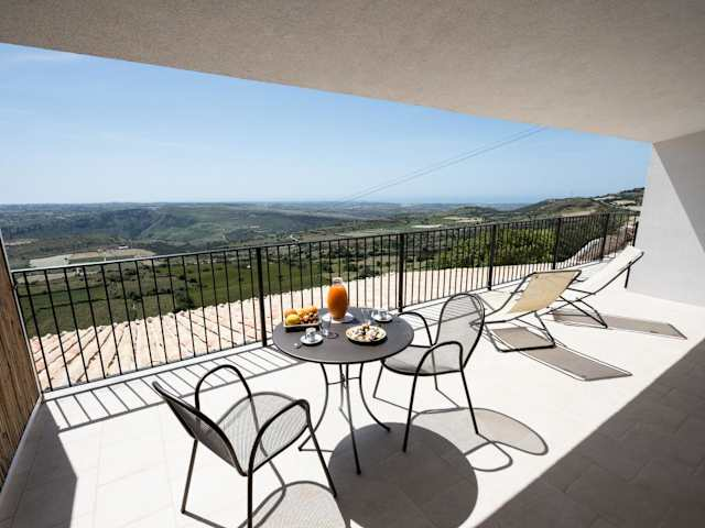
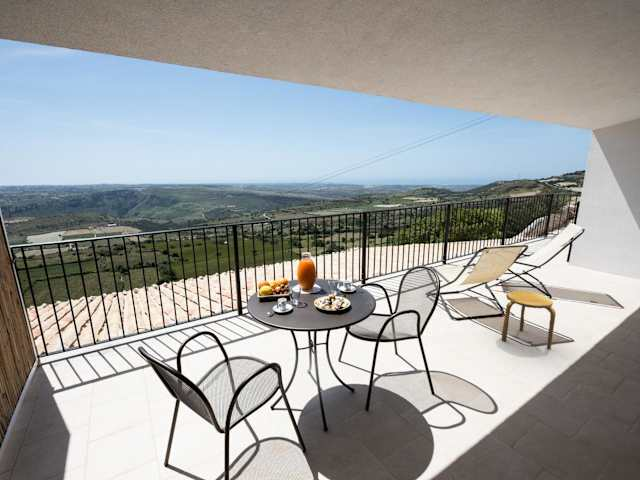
+ stool (523, 319)
